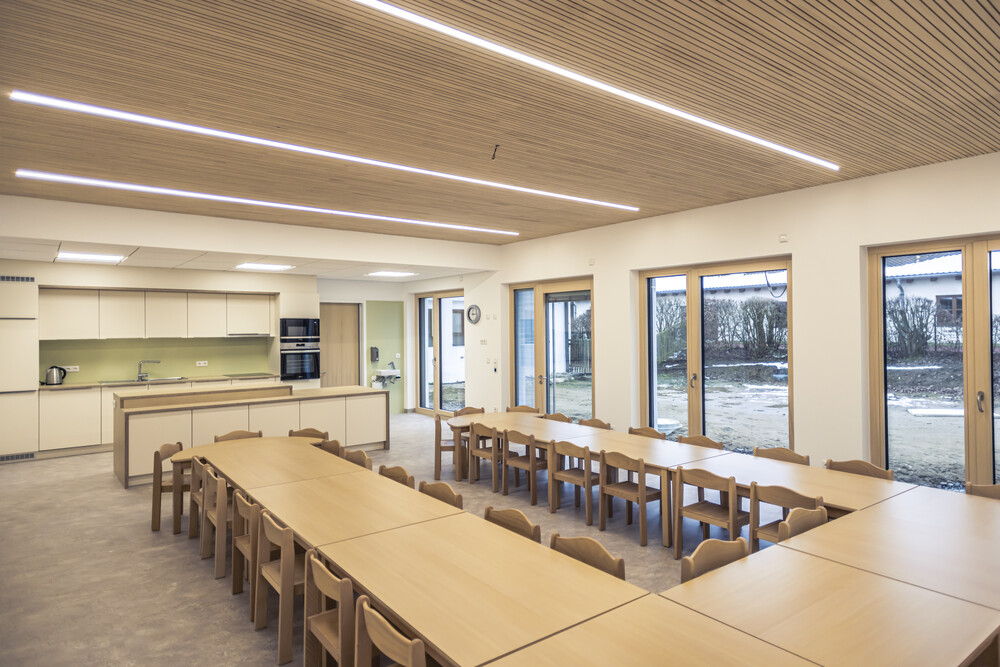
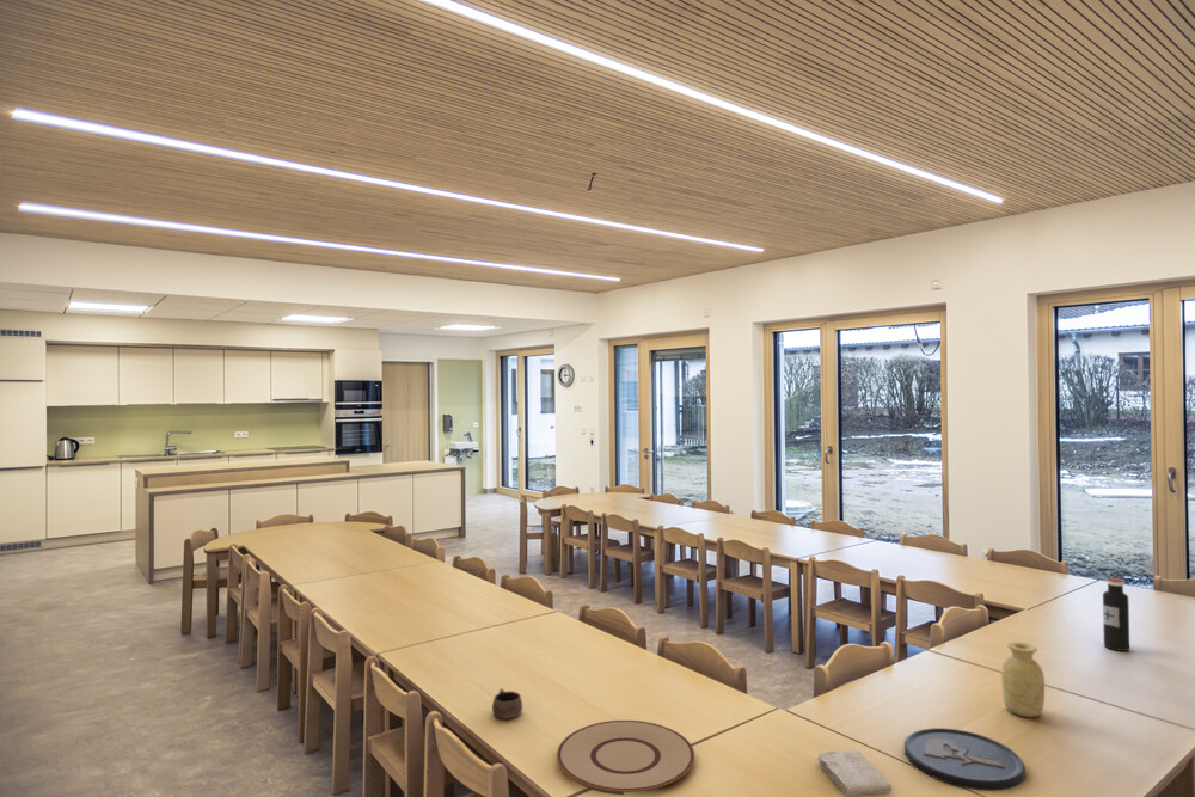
+ vase (1022, 678)
+ cup (507, 701)
+ washcloth (852, 771)
+ plate (625, 755)
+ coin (962, 756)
+ water bottle (1115, 613)
